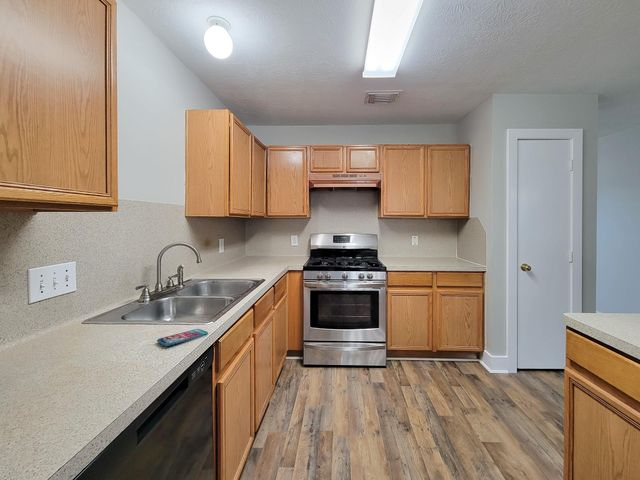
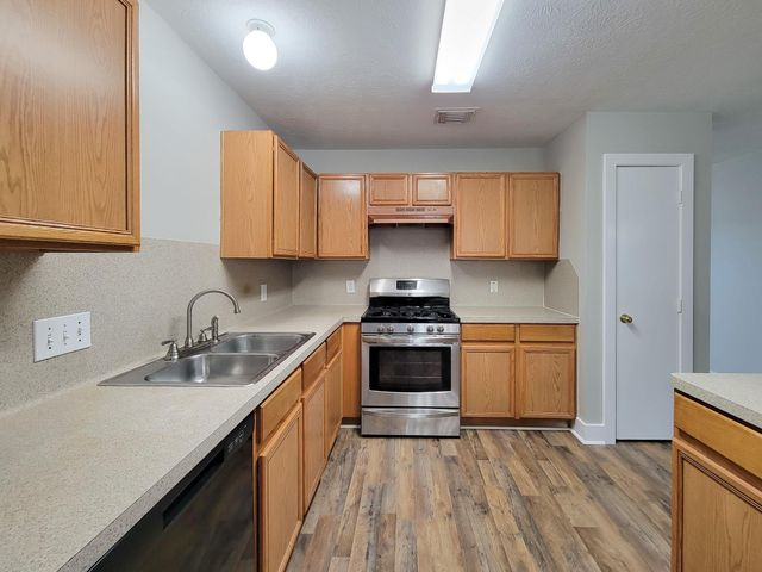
- smartphone (183, 336)
